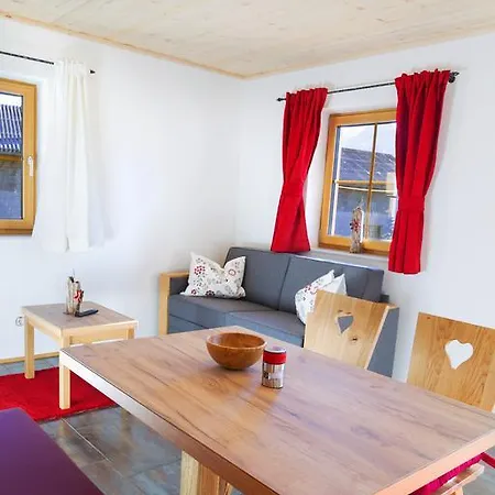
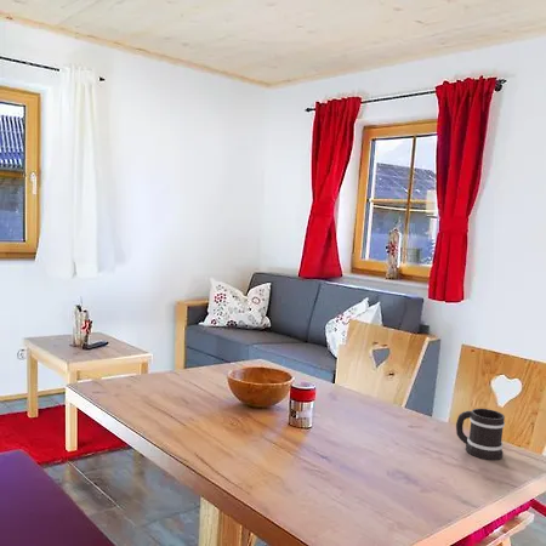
+ mug (479, 431)
